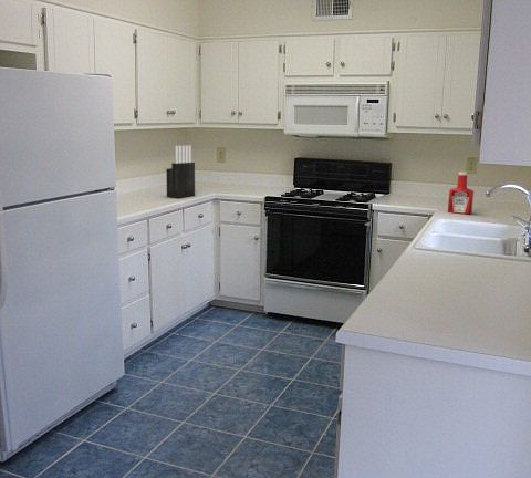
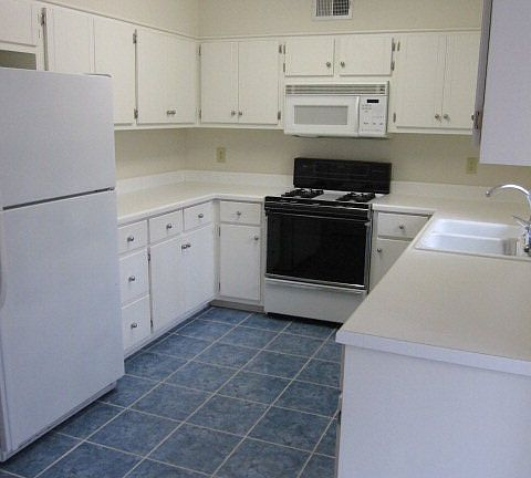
- soap bottle (461, 193)
- knife block (179, 170)
